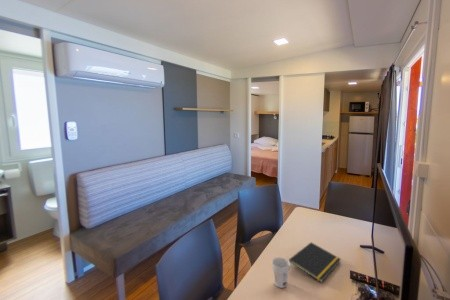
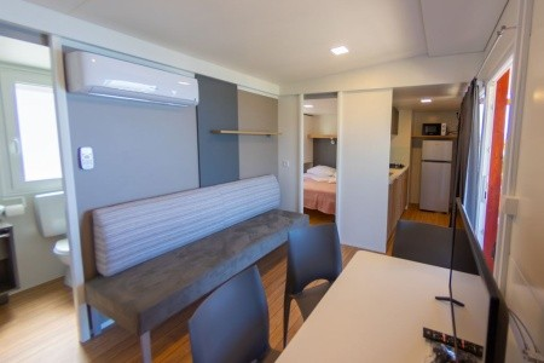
- cup (280, 273)
- notepad (315, 260)
